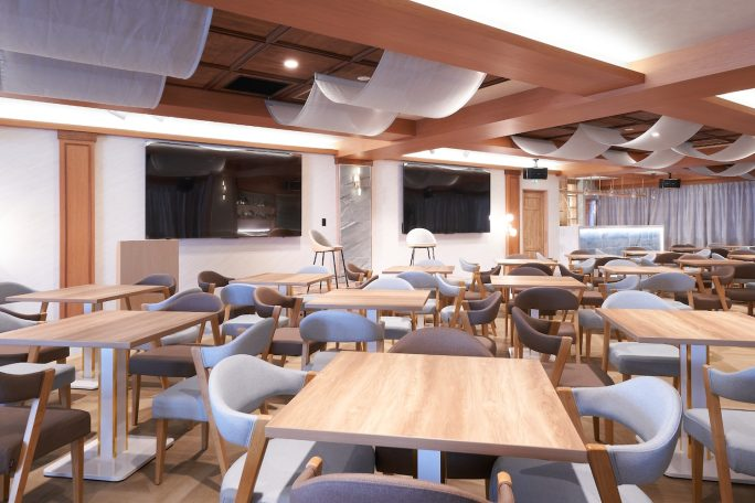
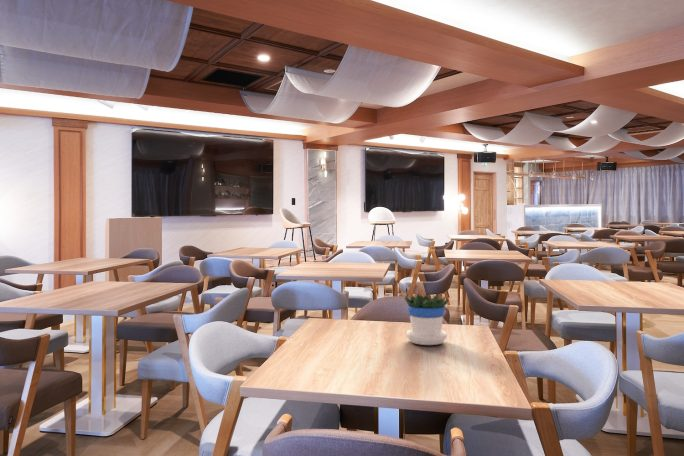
+ flowerpot (426, 319)
